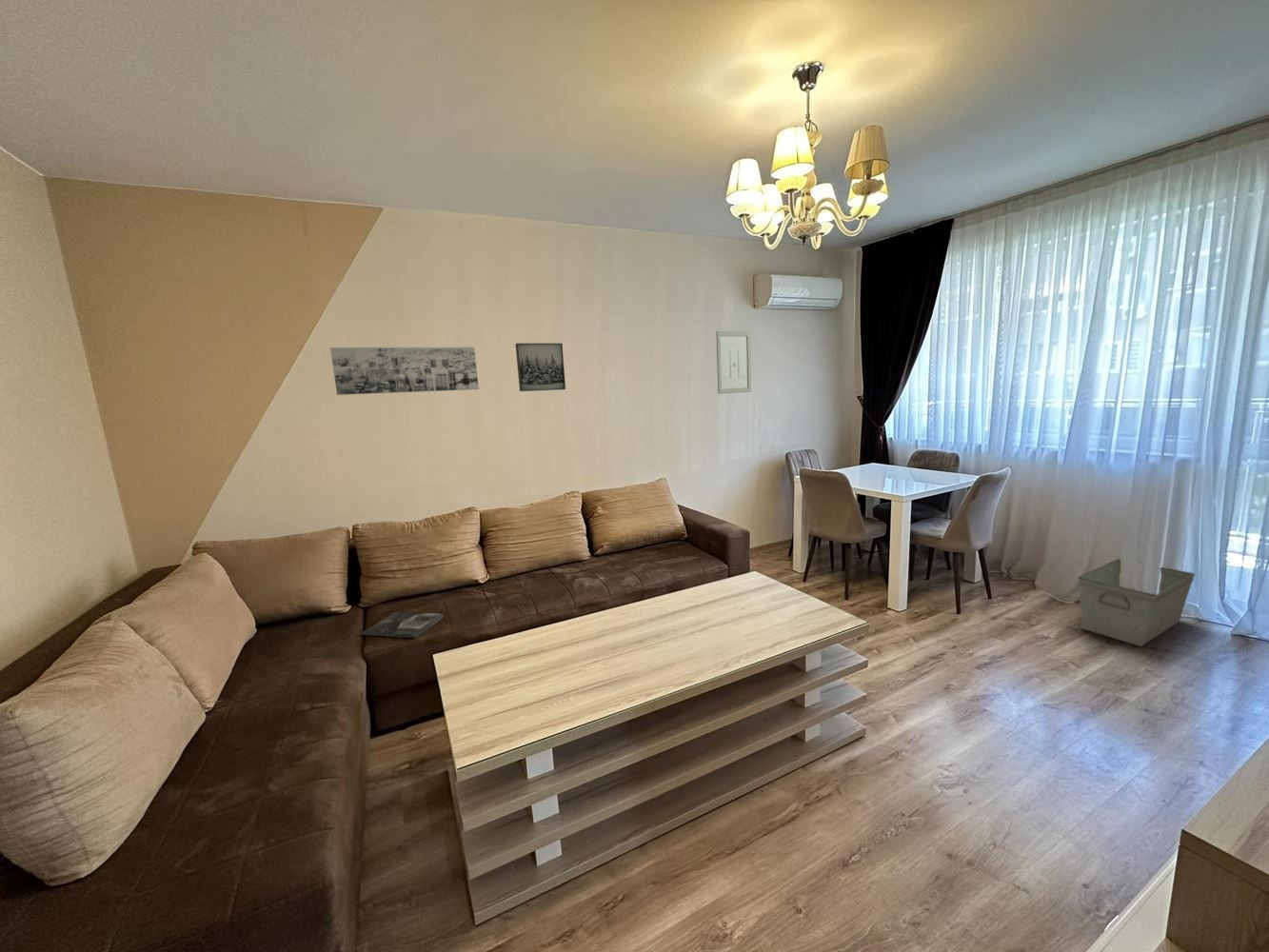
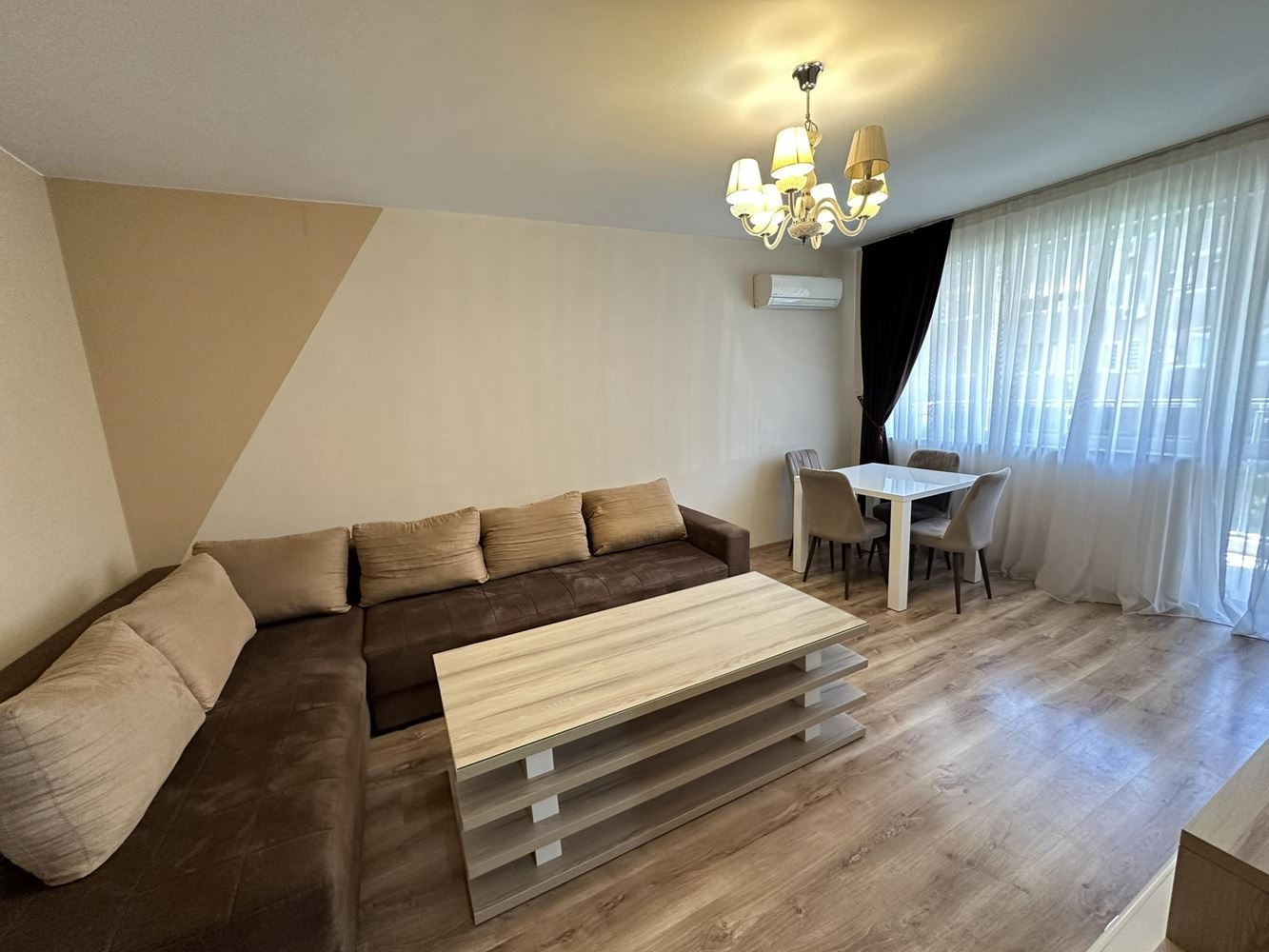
- storage bin (1133, 600)
- wall art (408, 369)
- wall art (541, 367)
- wall art (734, 362)
- magazine (404, 624)
